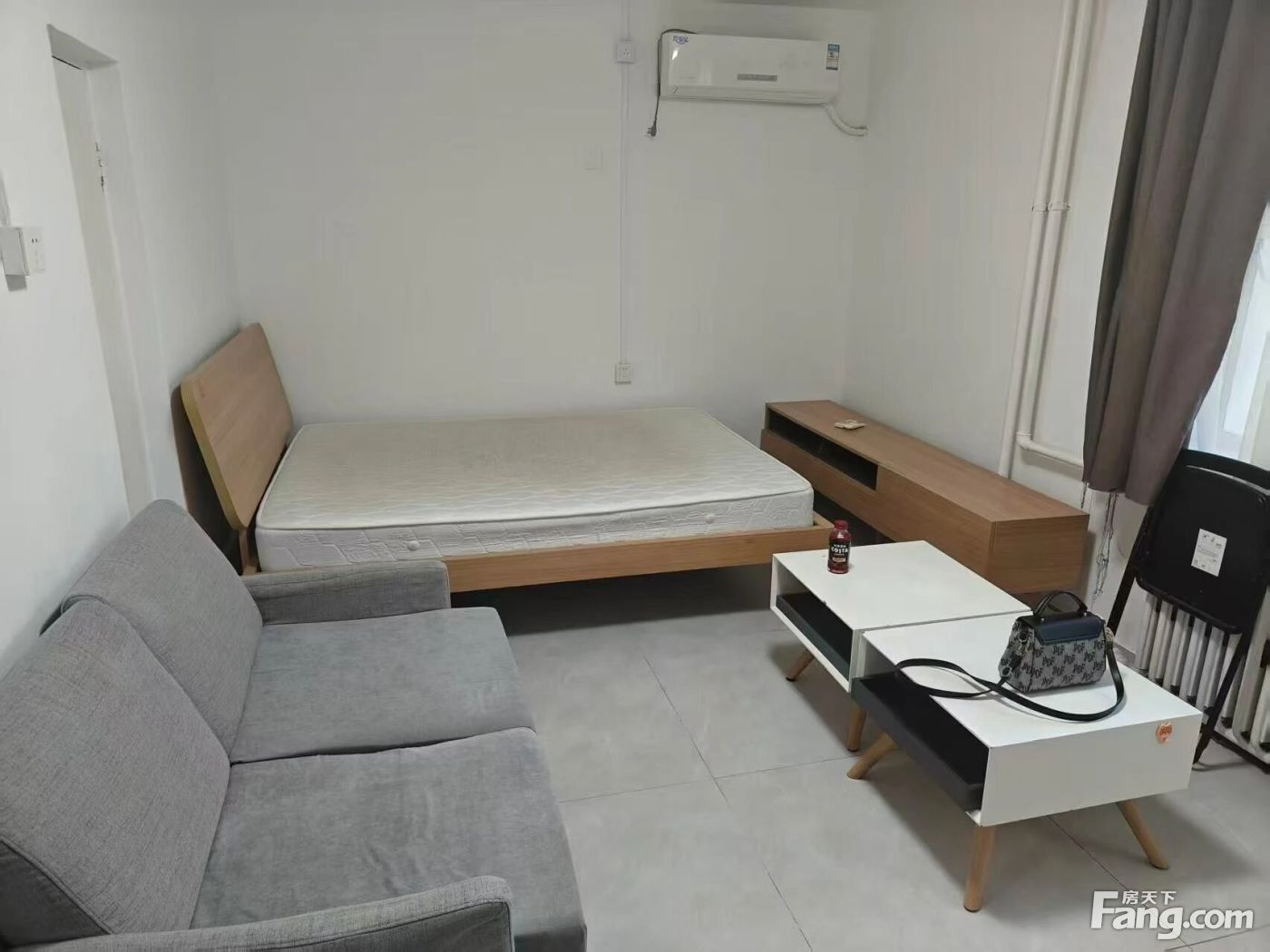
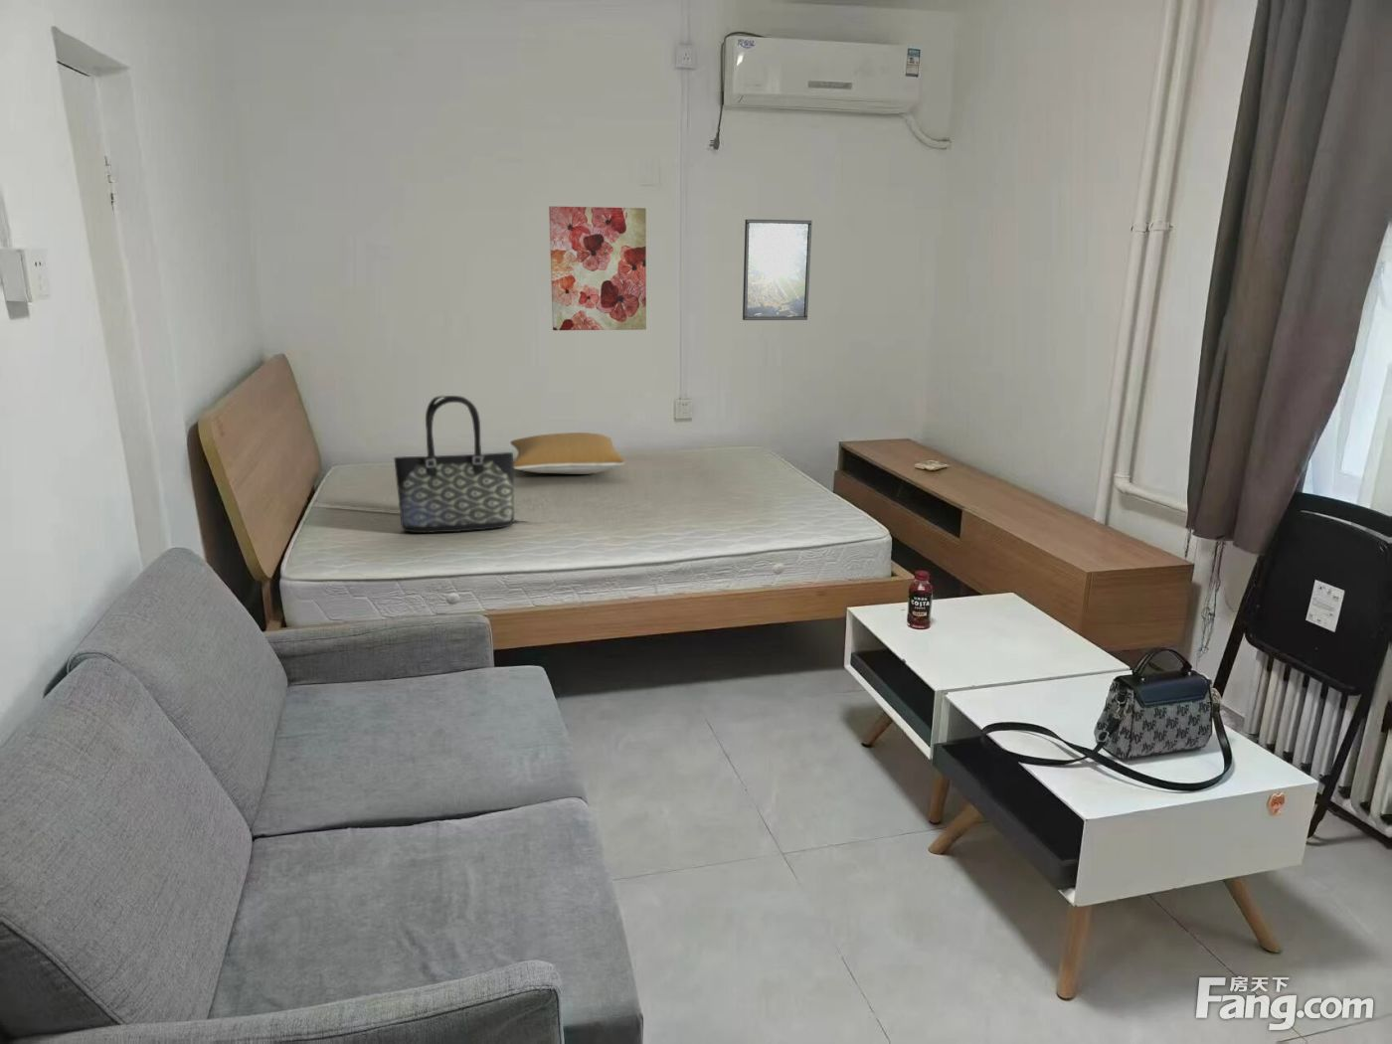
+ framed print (776, 271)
+ wall art (598, 270)
+ tote bag (455, 464)
+ pillow (564, 453)
